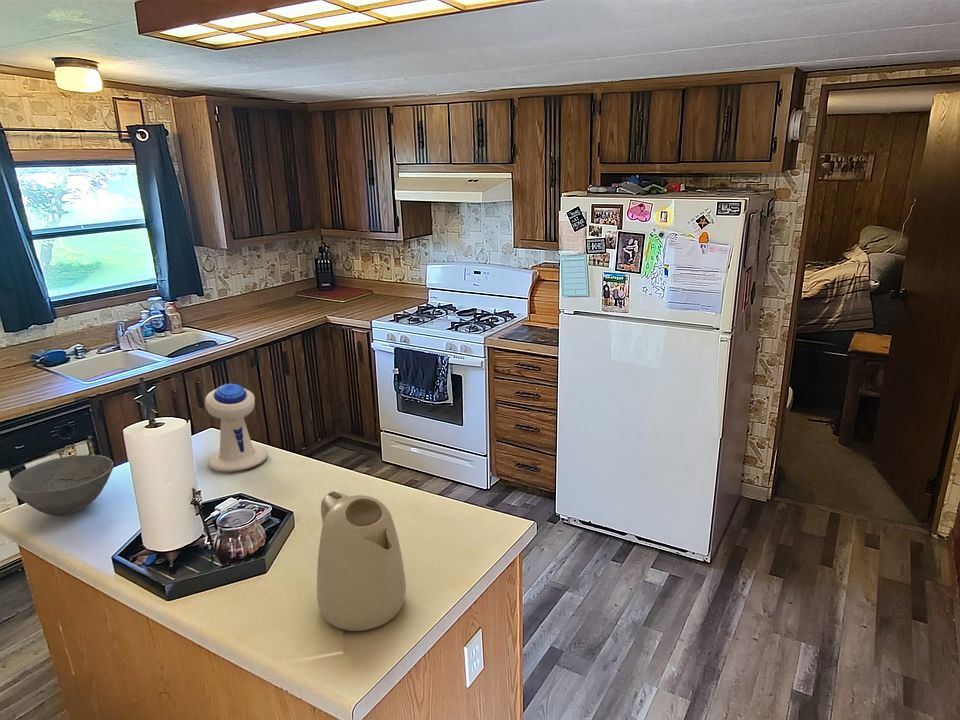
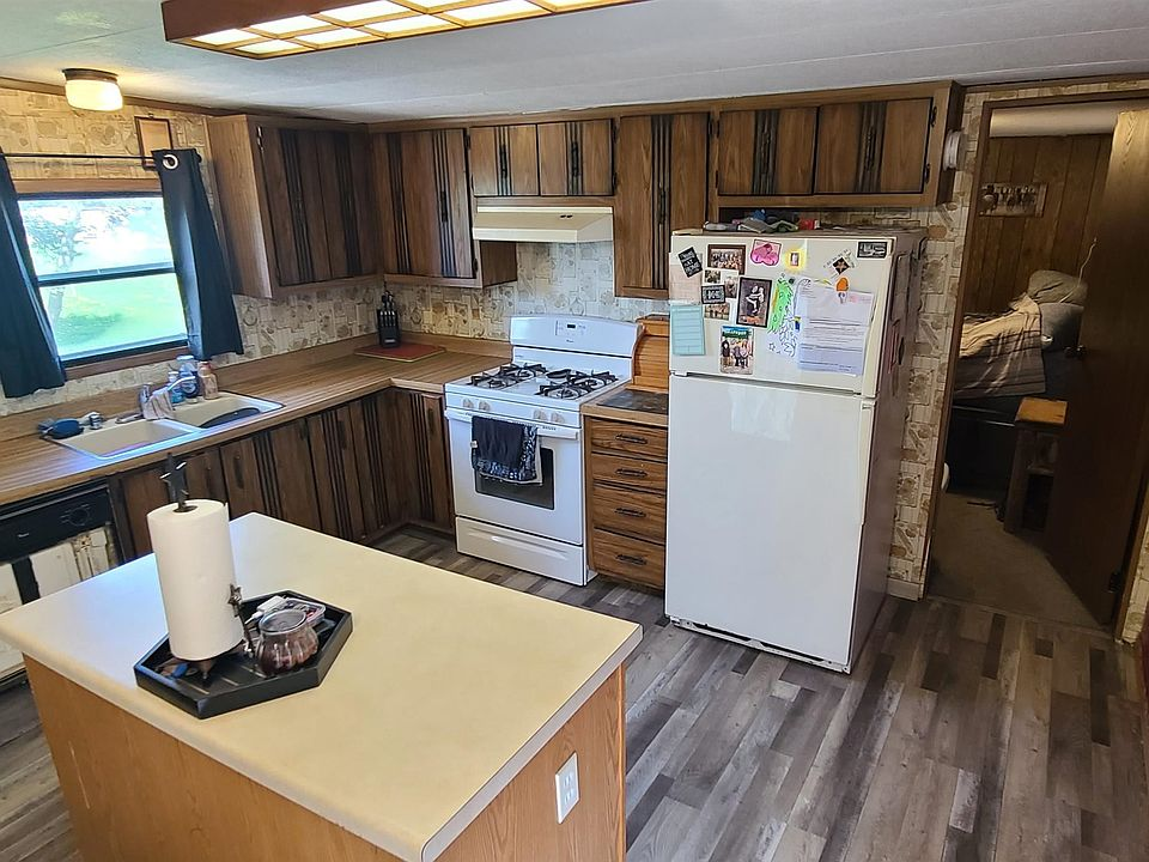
- speaker (233, 423)
- bowl (67, 490)
- kettle (356, 552)
